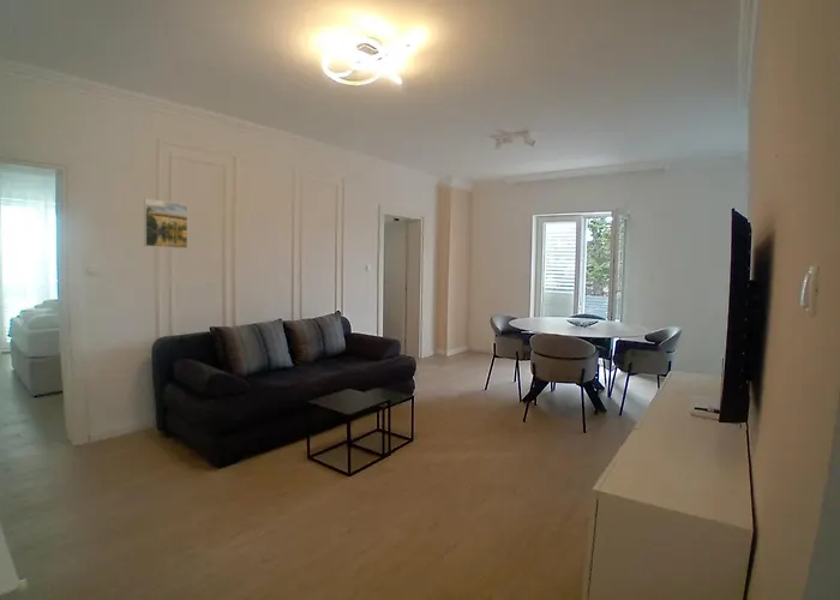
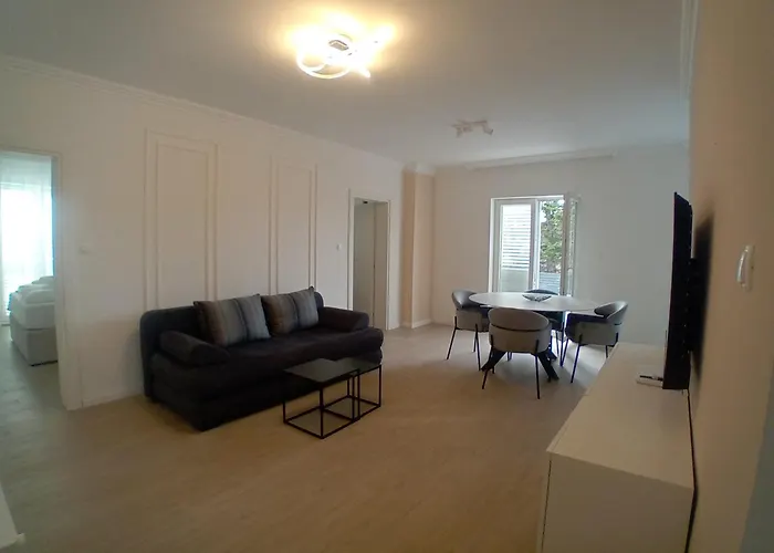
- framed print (166, 224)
